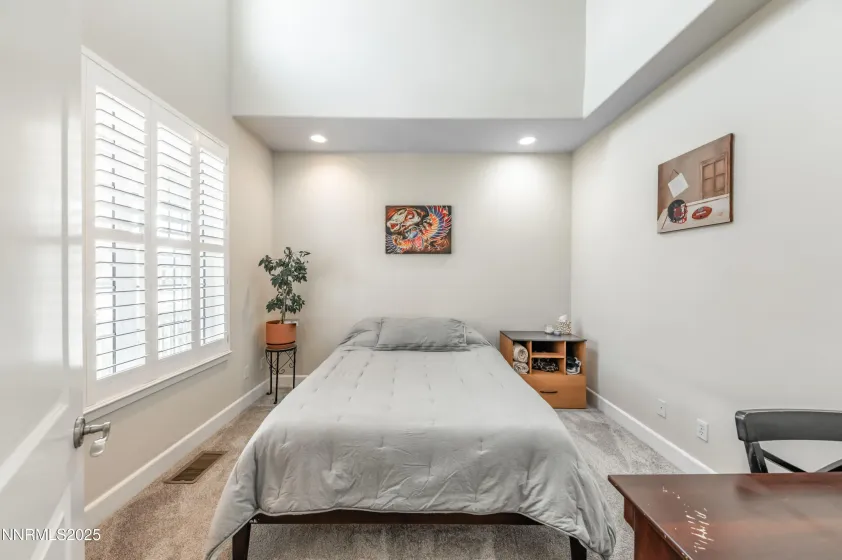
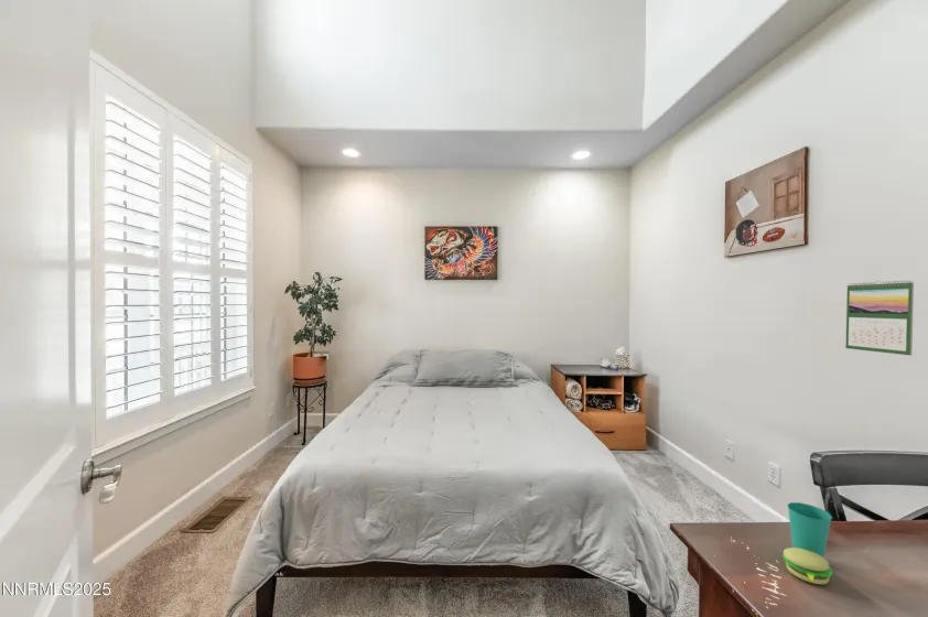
+ cup (808, 542)
+ calendar (876, 316)
